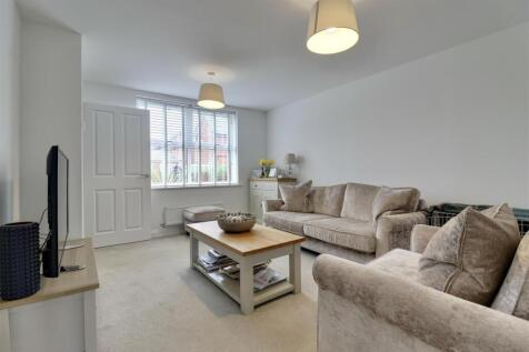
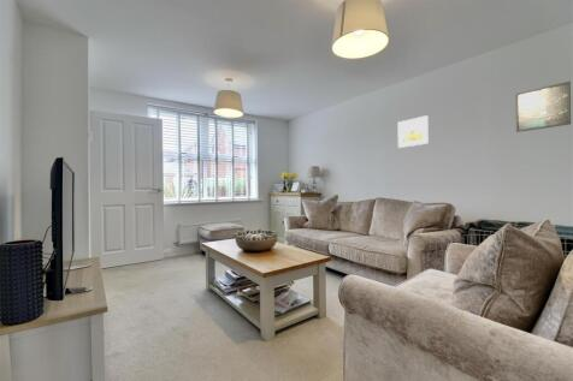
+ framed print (412, 132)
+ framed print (542, 108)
